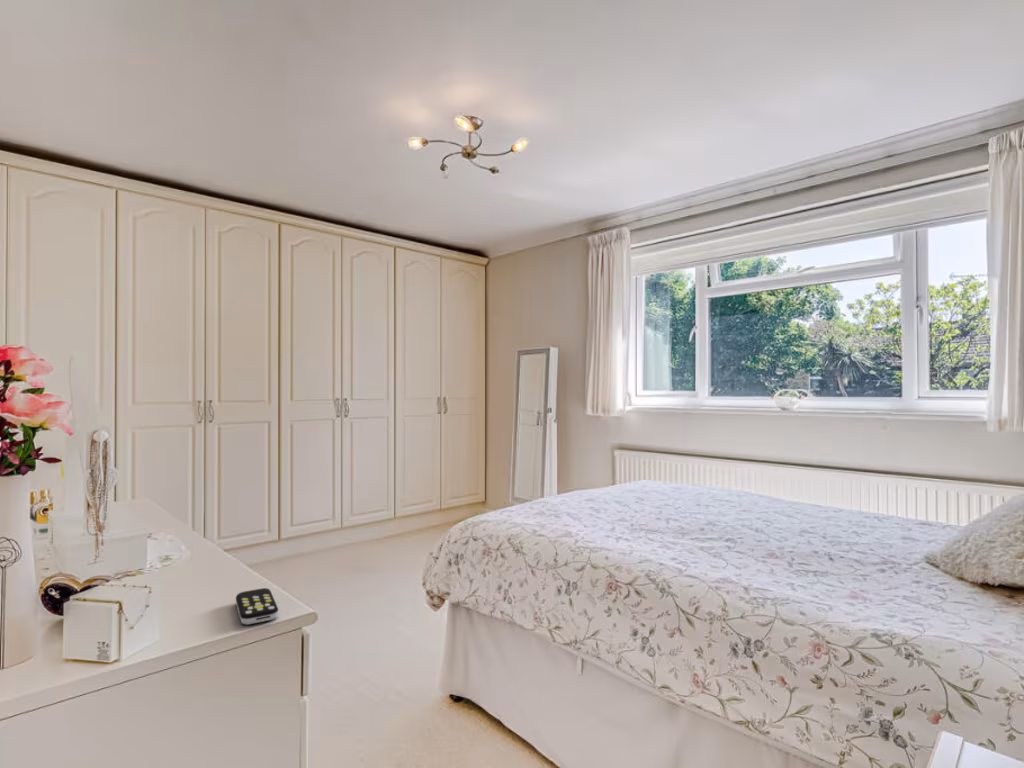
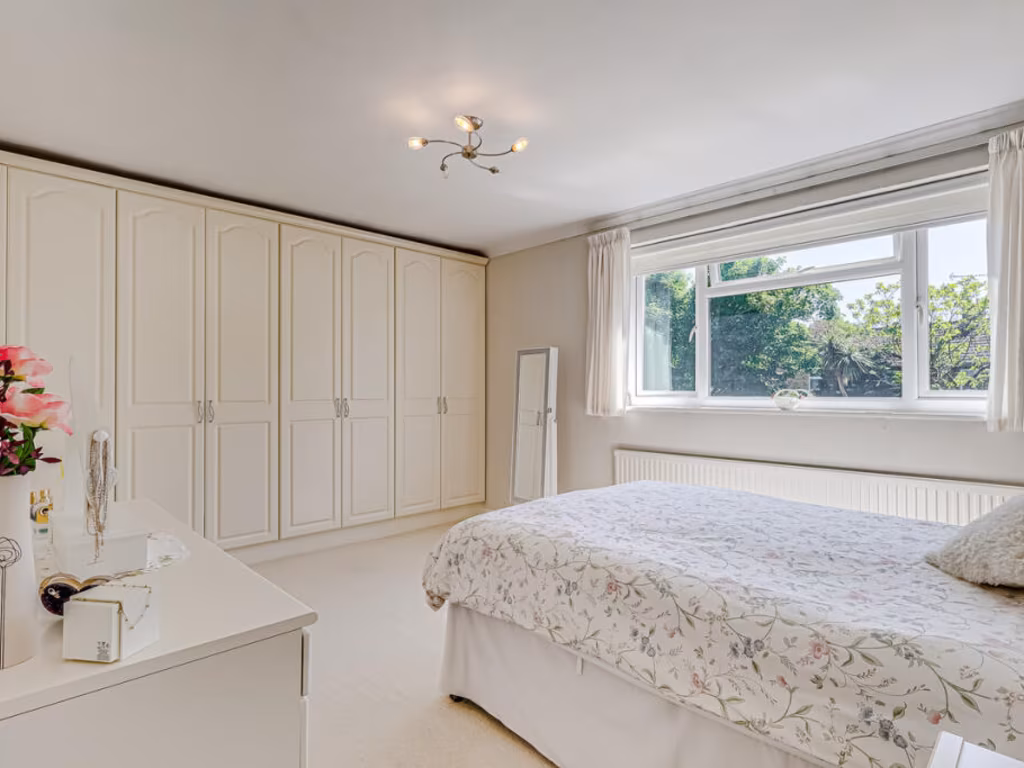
- remote control (256, 604)
